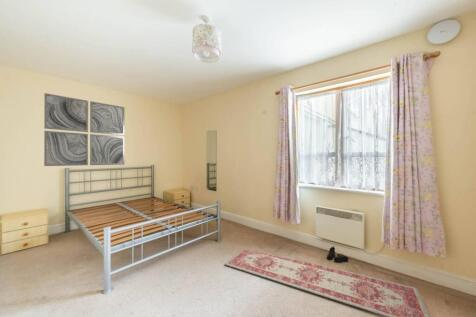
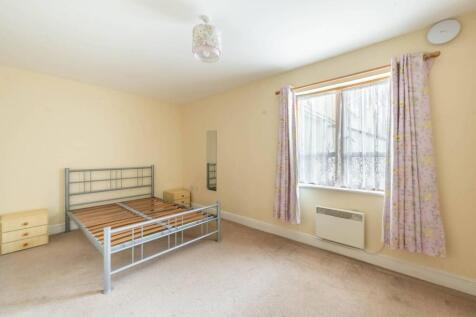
- boots (338, 254)
- rug (310, 274)
- wall art (90, 134)
